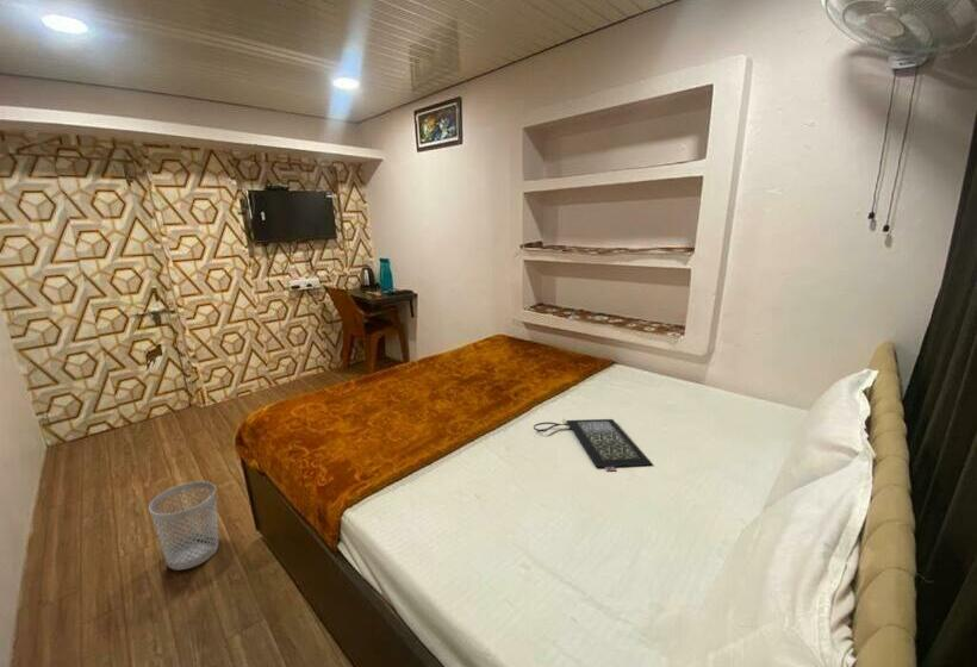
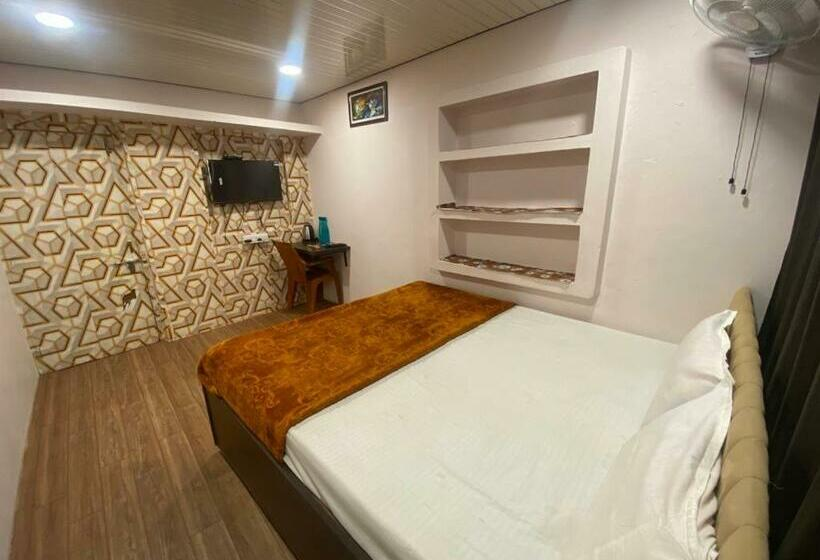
- clutch bag (600, 437)
- wastebasket (187, 525)
